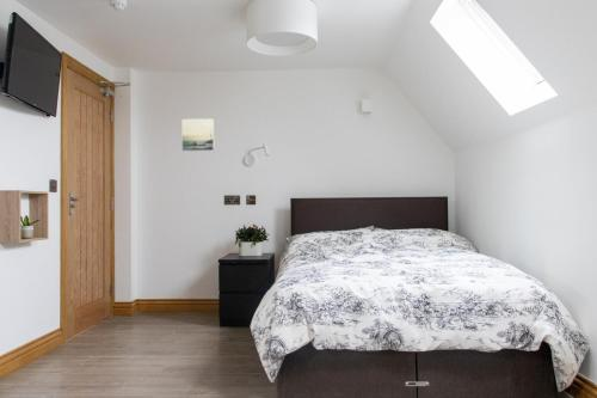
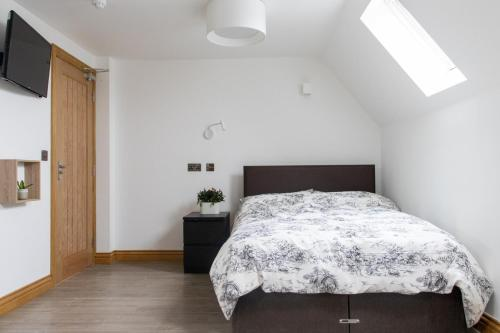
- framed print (197, 134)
